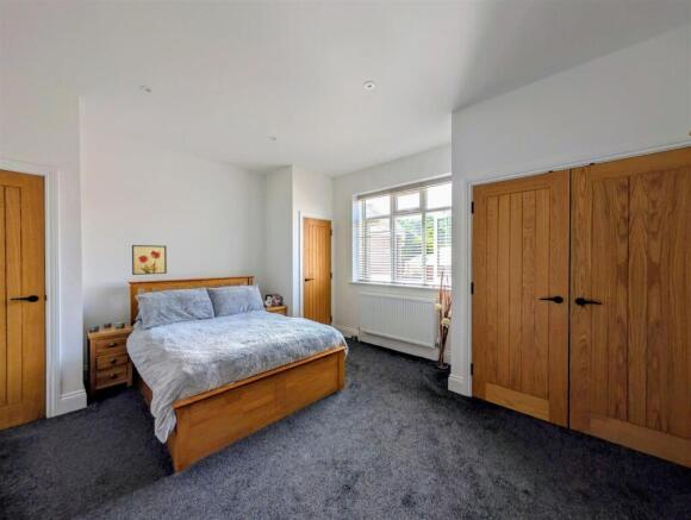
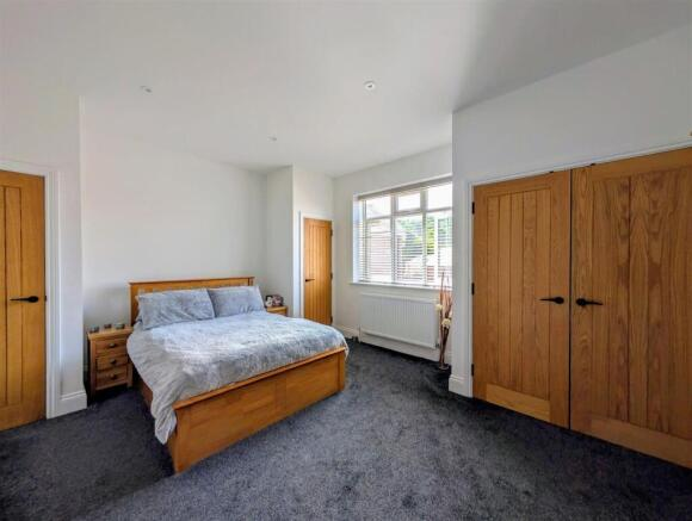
- wall art (149, 259)
